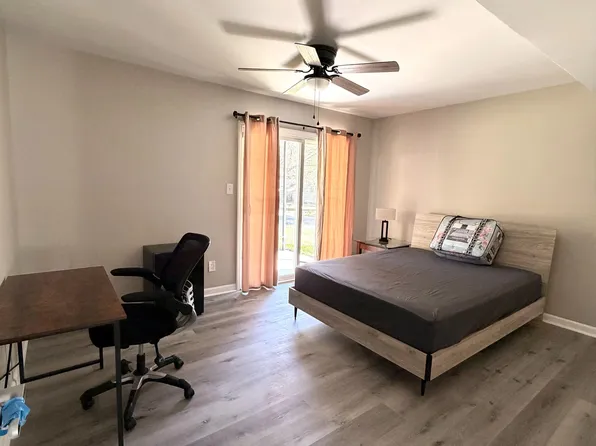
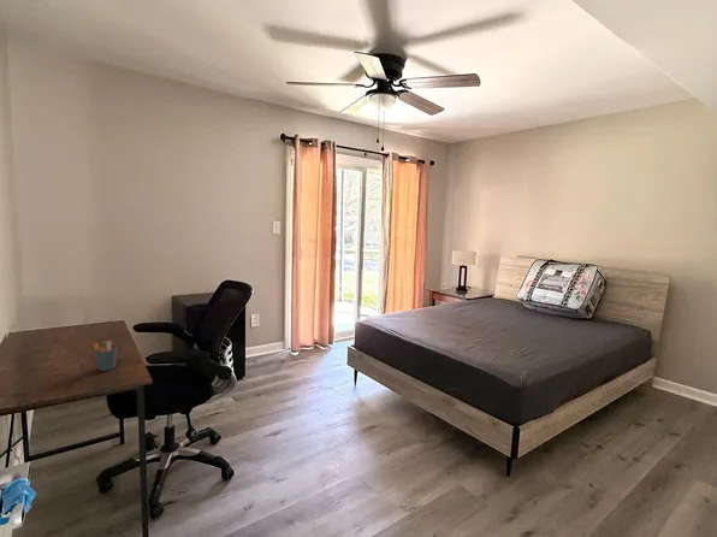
+ pen holder (105, 353)
